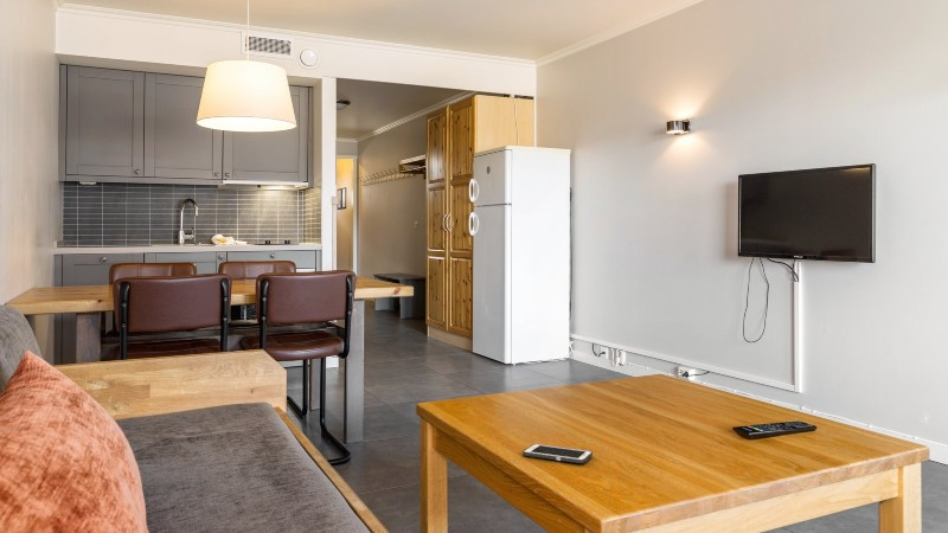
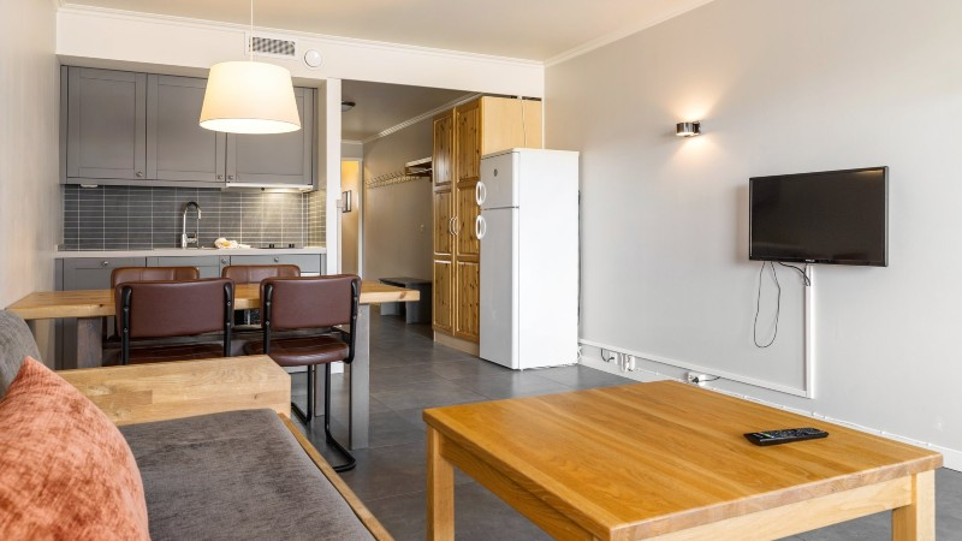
- cell phone (557, 452)
